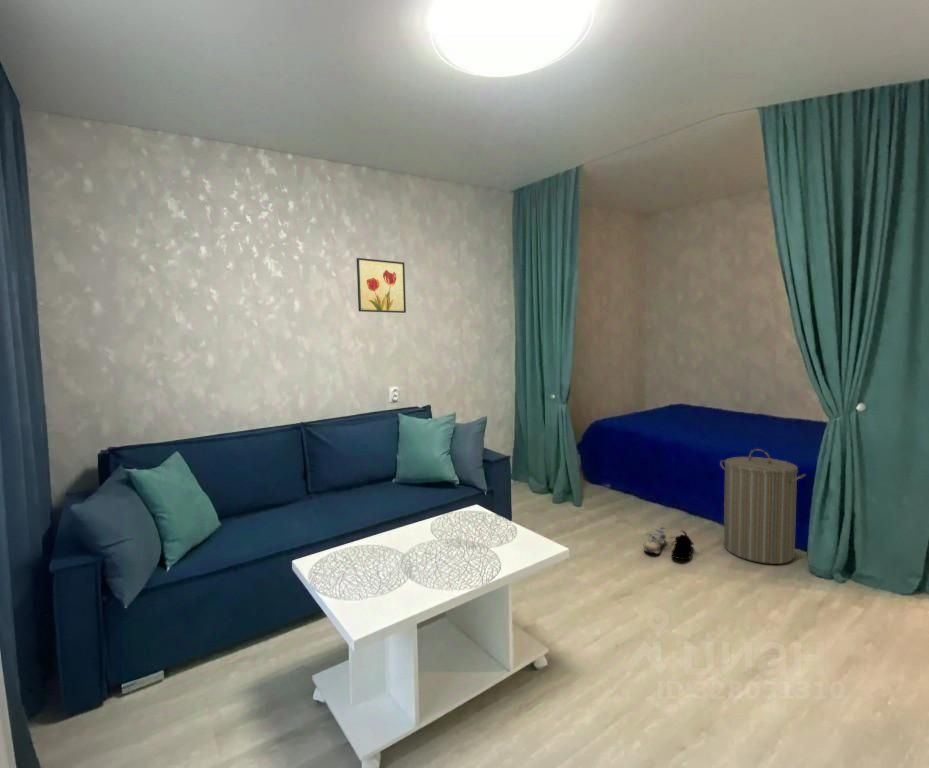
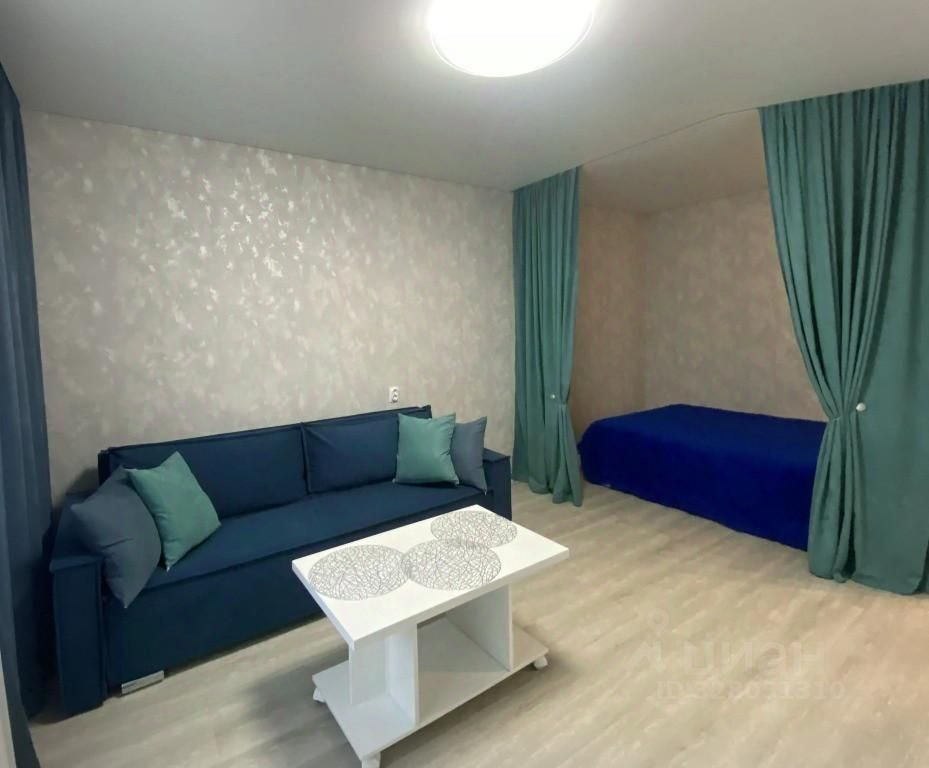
- wall art (381, 286)
- shoe (671, 544)
- laundry hamper (759, 500)
